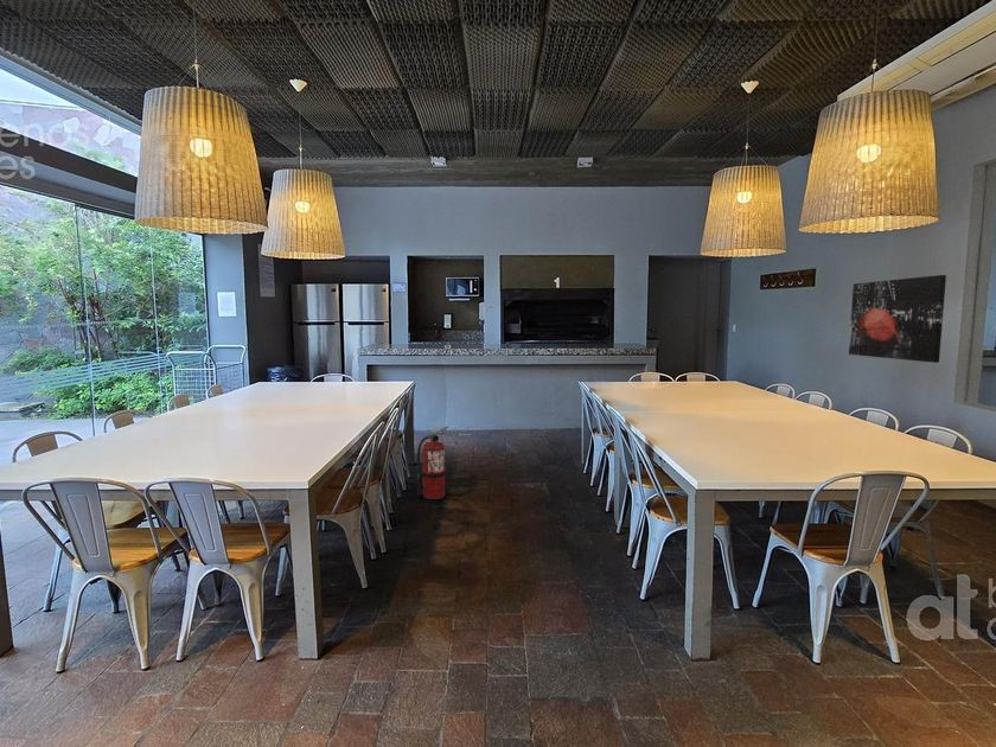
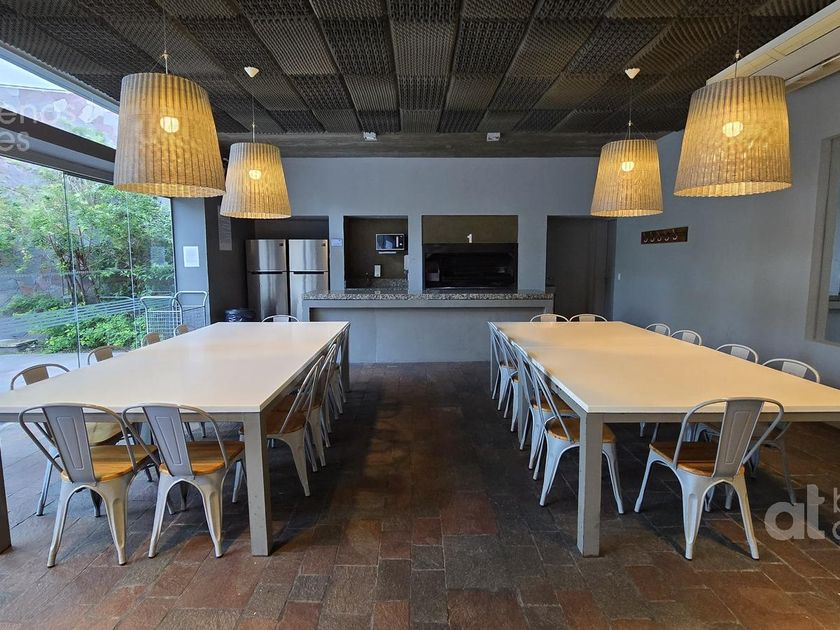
- wall art (892, 319)
- fire extinguisher (433, 461)
